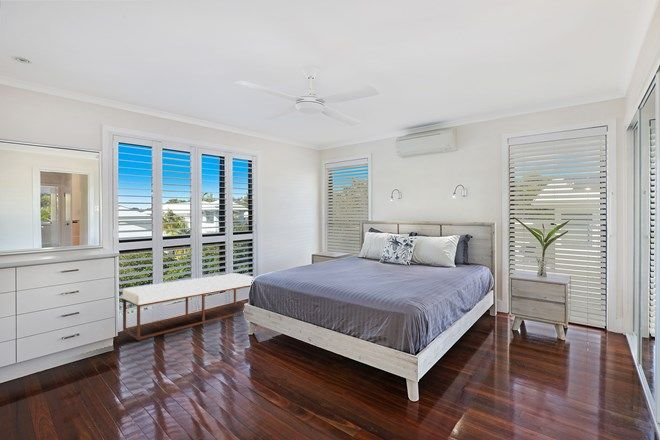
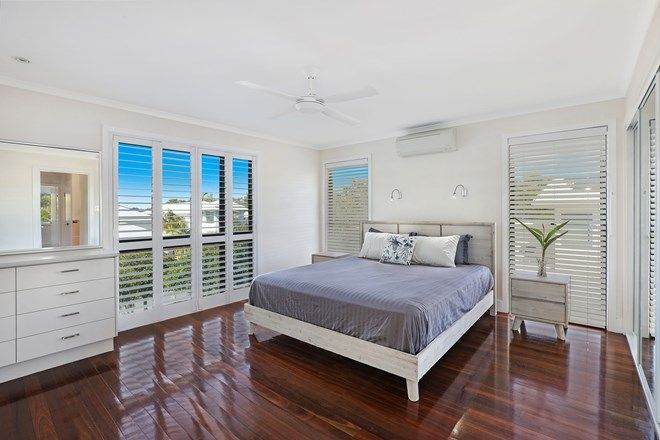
- bench (194, 296)
